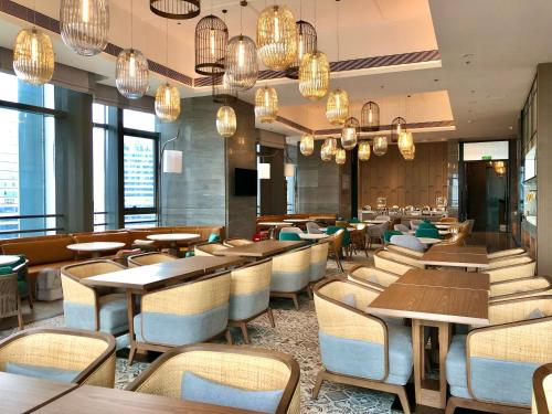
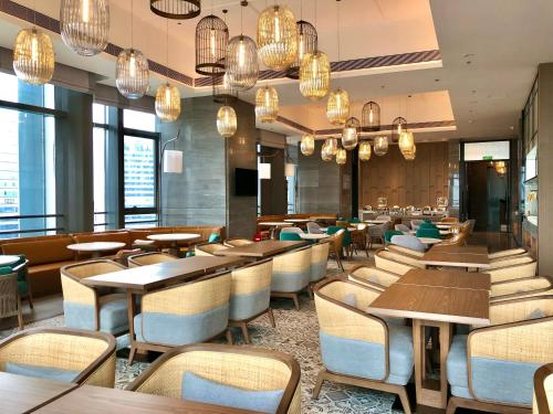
- backpack (50, 283)
